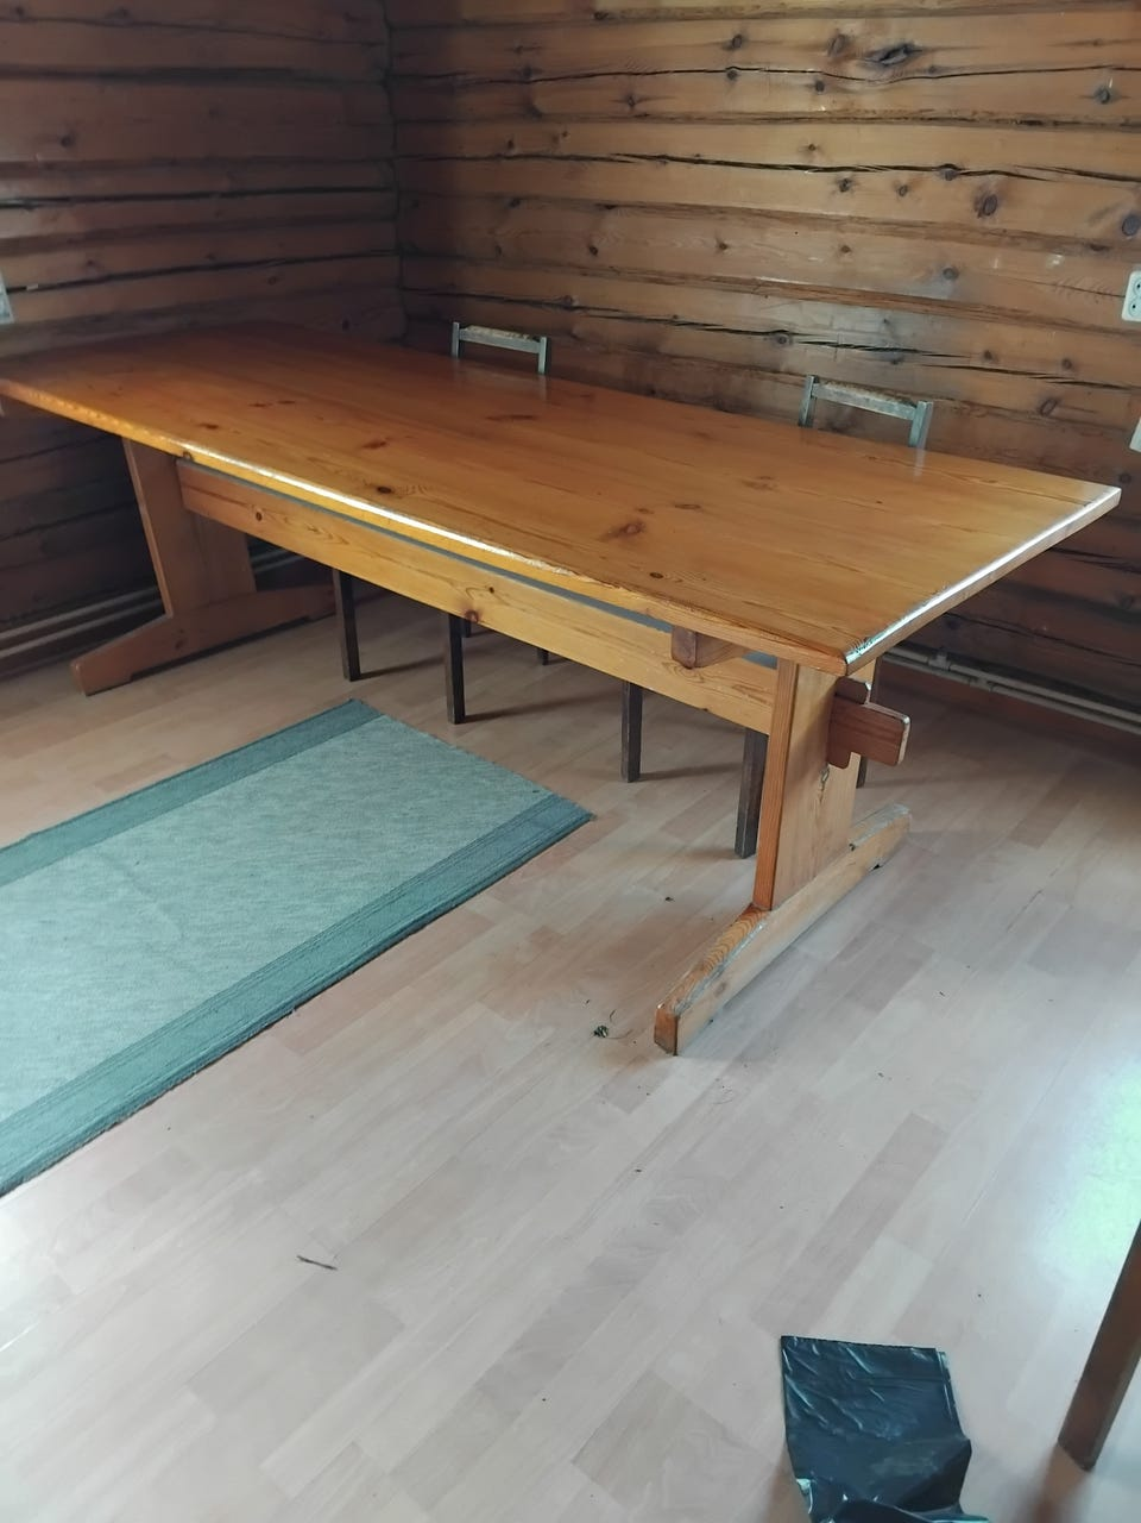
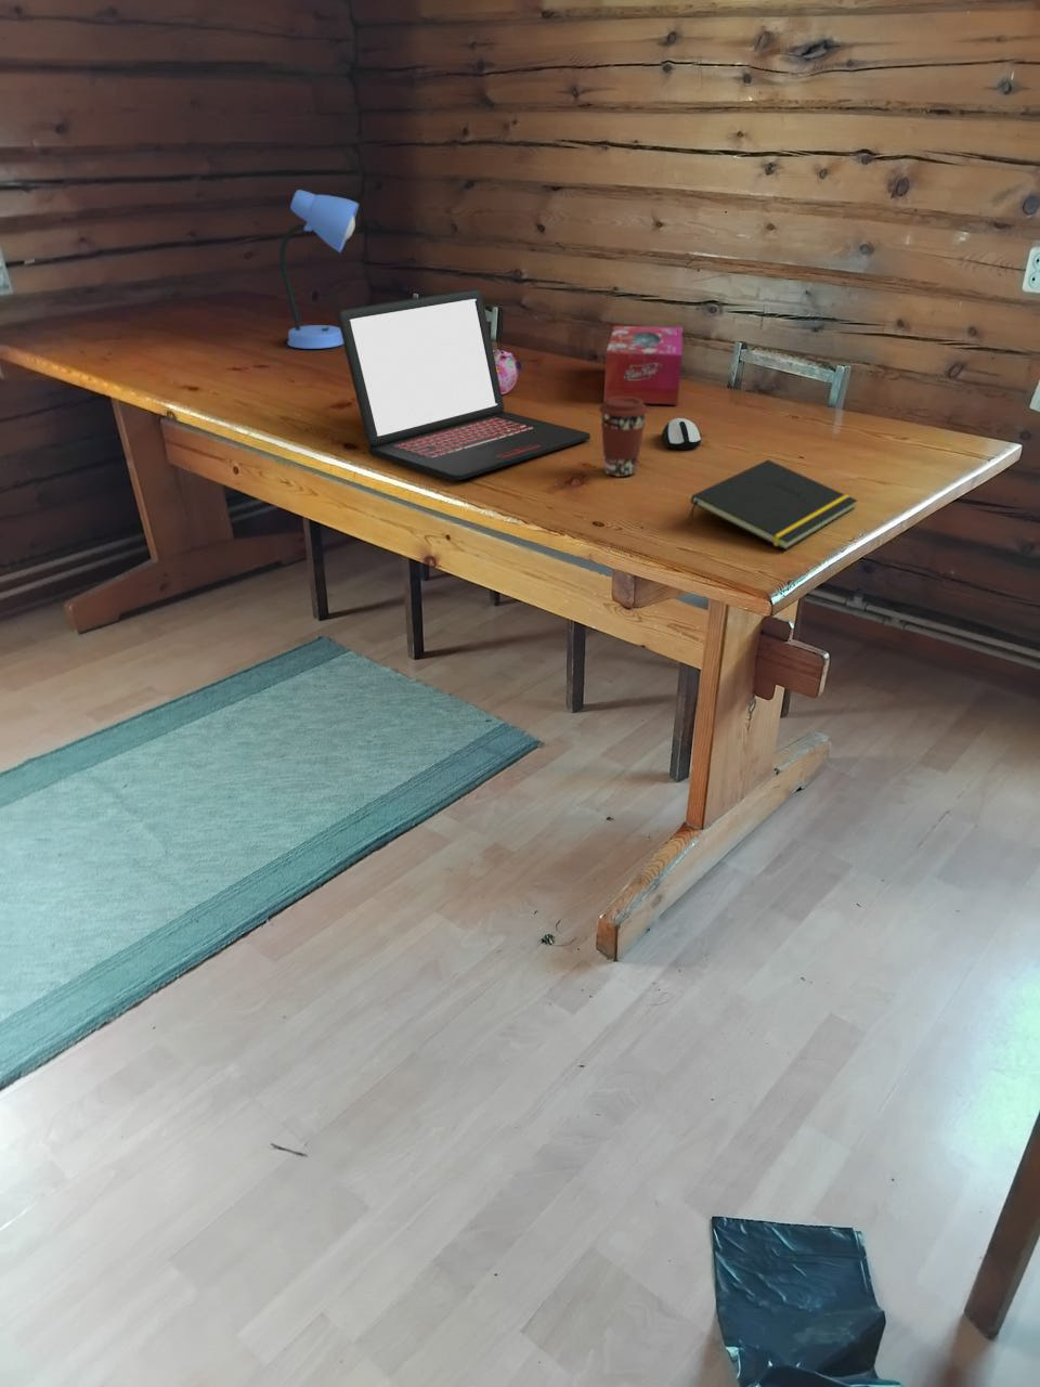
+ desk lamp (336, 250)
+ laptop (469, 378)
+ pencil case (494, 358)
+ coffee cup (622, 437)
+ computer mouse (681, 430)
+ notepad (776, 500)
+ tissue box (643, 363)
